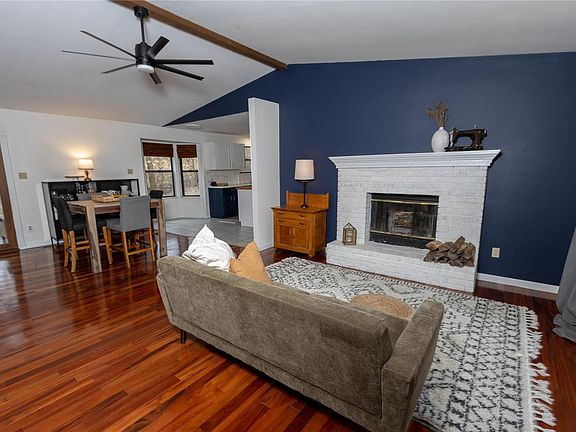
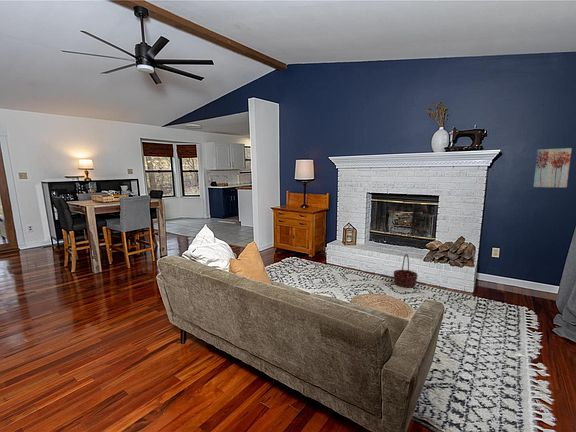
+ wall art (551, 168)
+ basket (405, 270)
